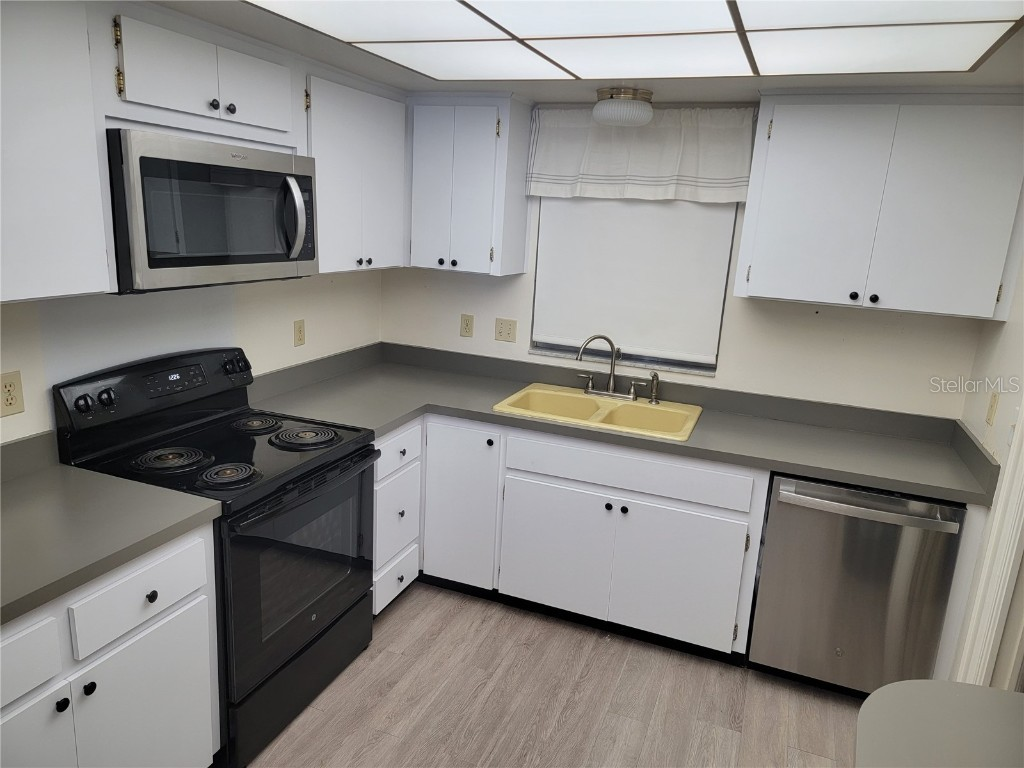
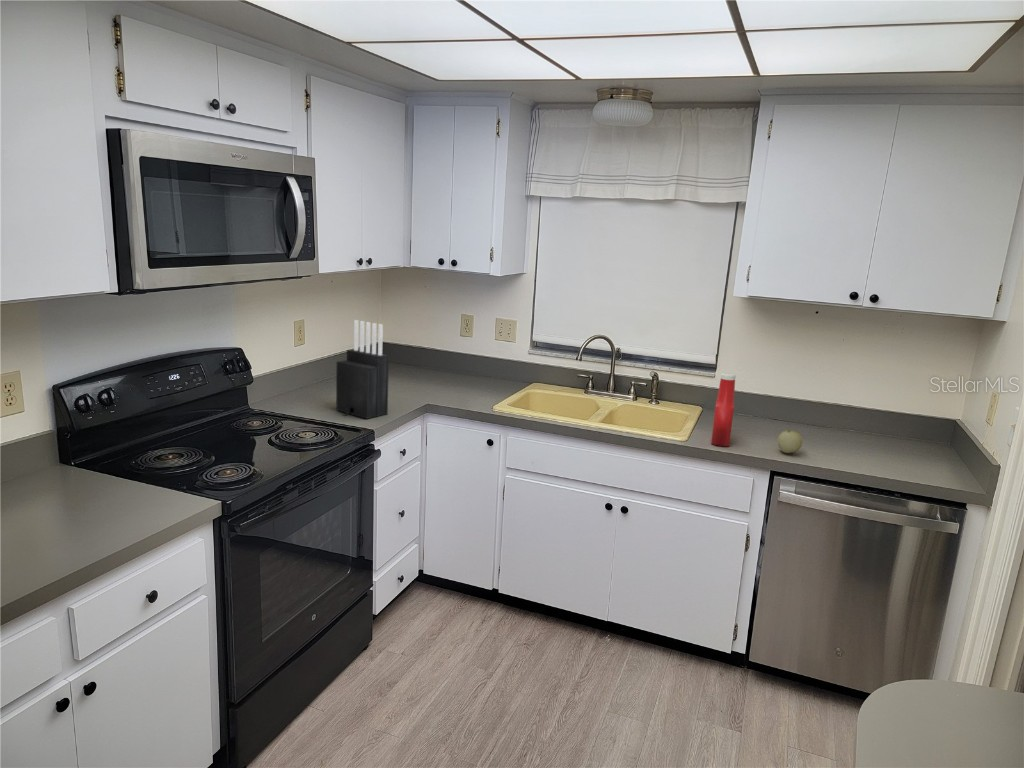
+ soap bottle (724, 407)
+ knife block (360, 368)
+ apple (789, 441)
